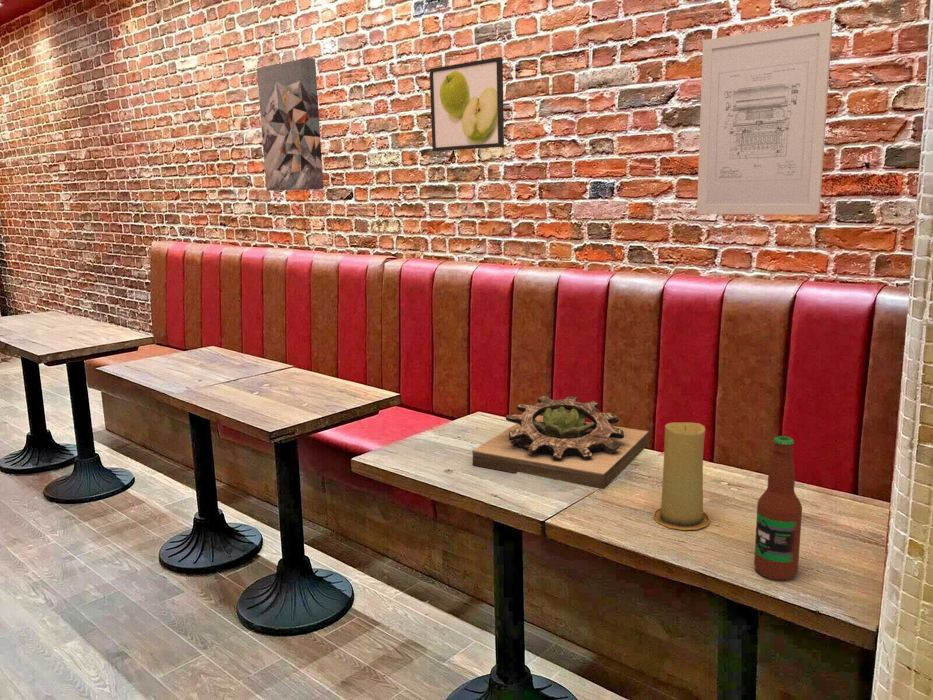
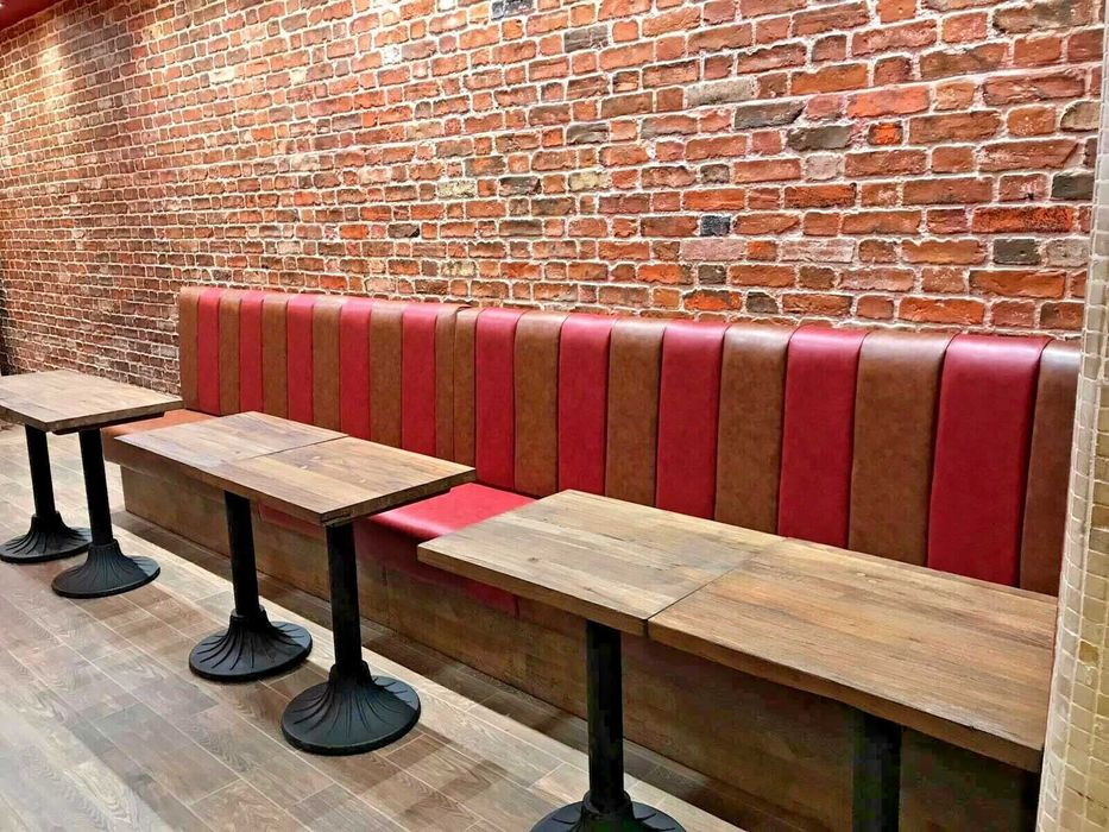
- succulent planter (563, 431)
- wall art (759, 124)
- bottle (779, 506)
- candle (683, 472)
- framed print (465, 106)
- wall art (289, 127)
